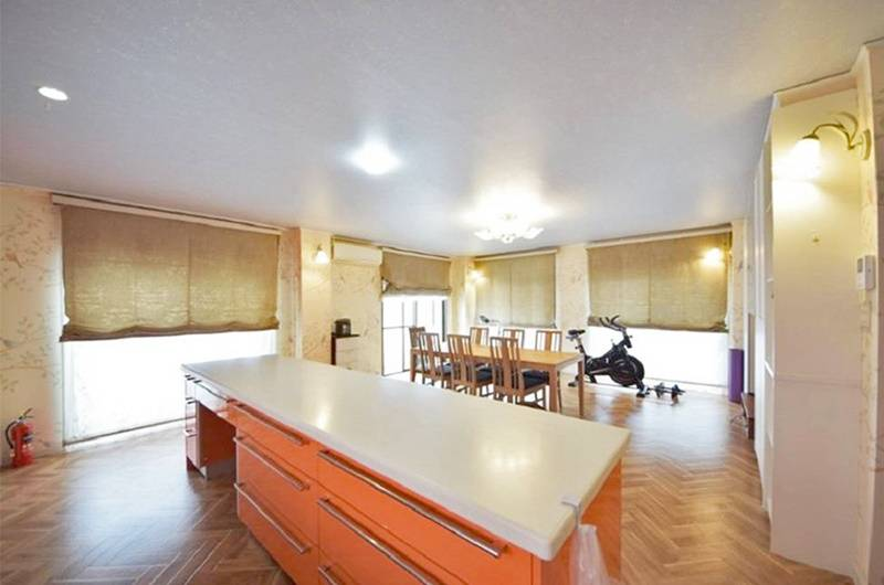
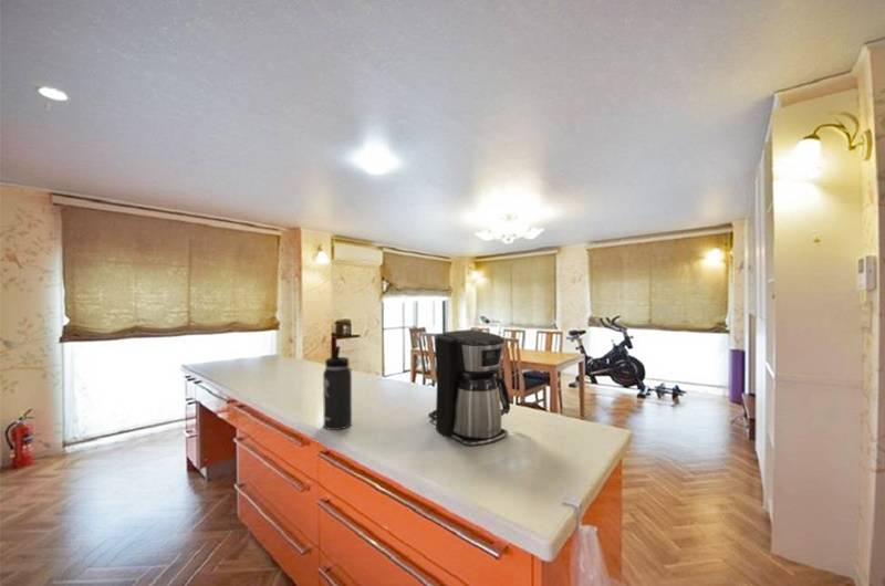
+ thermos bottle (339, 386)
+ coffee maker (470, 379)
